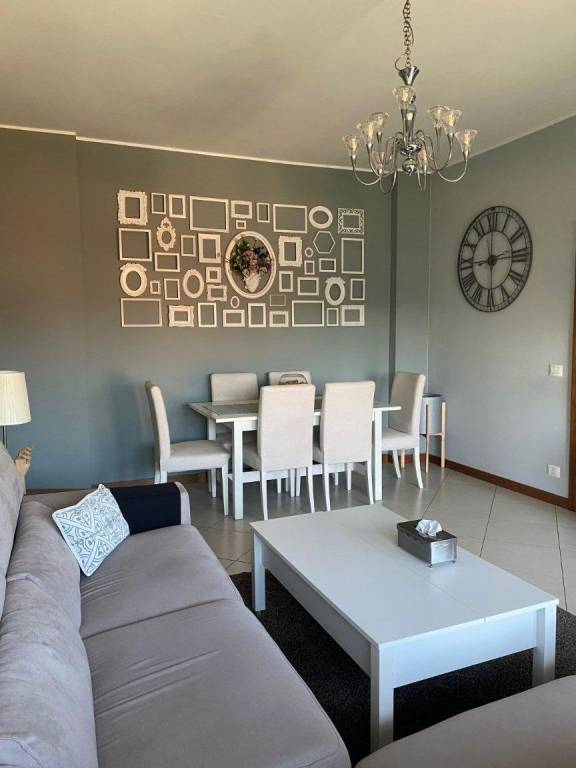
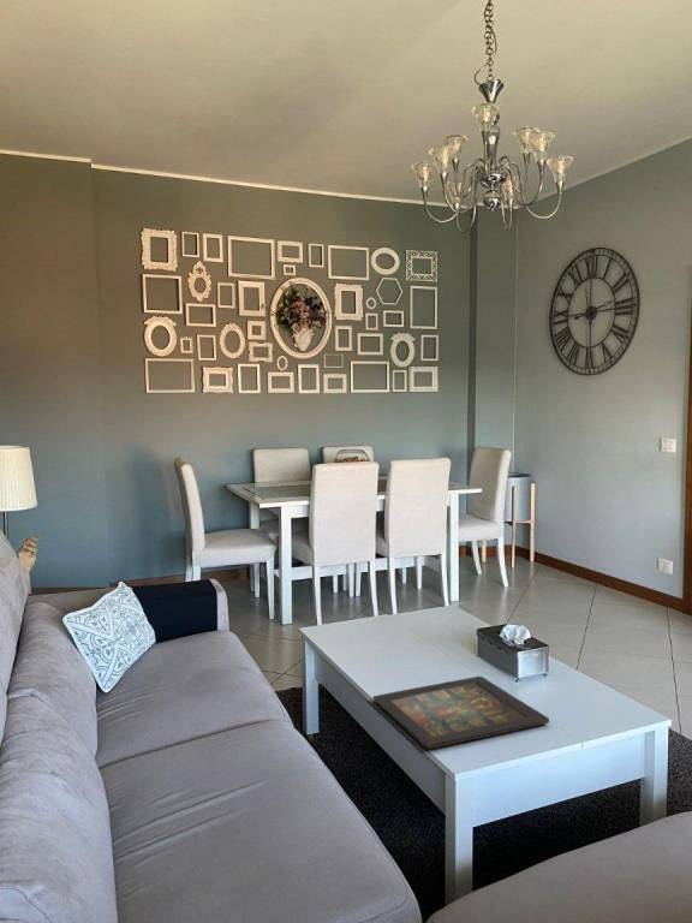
+ icon panel (457, 708)
